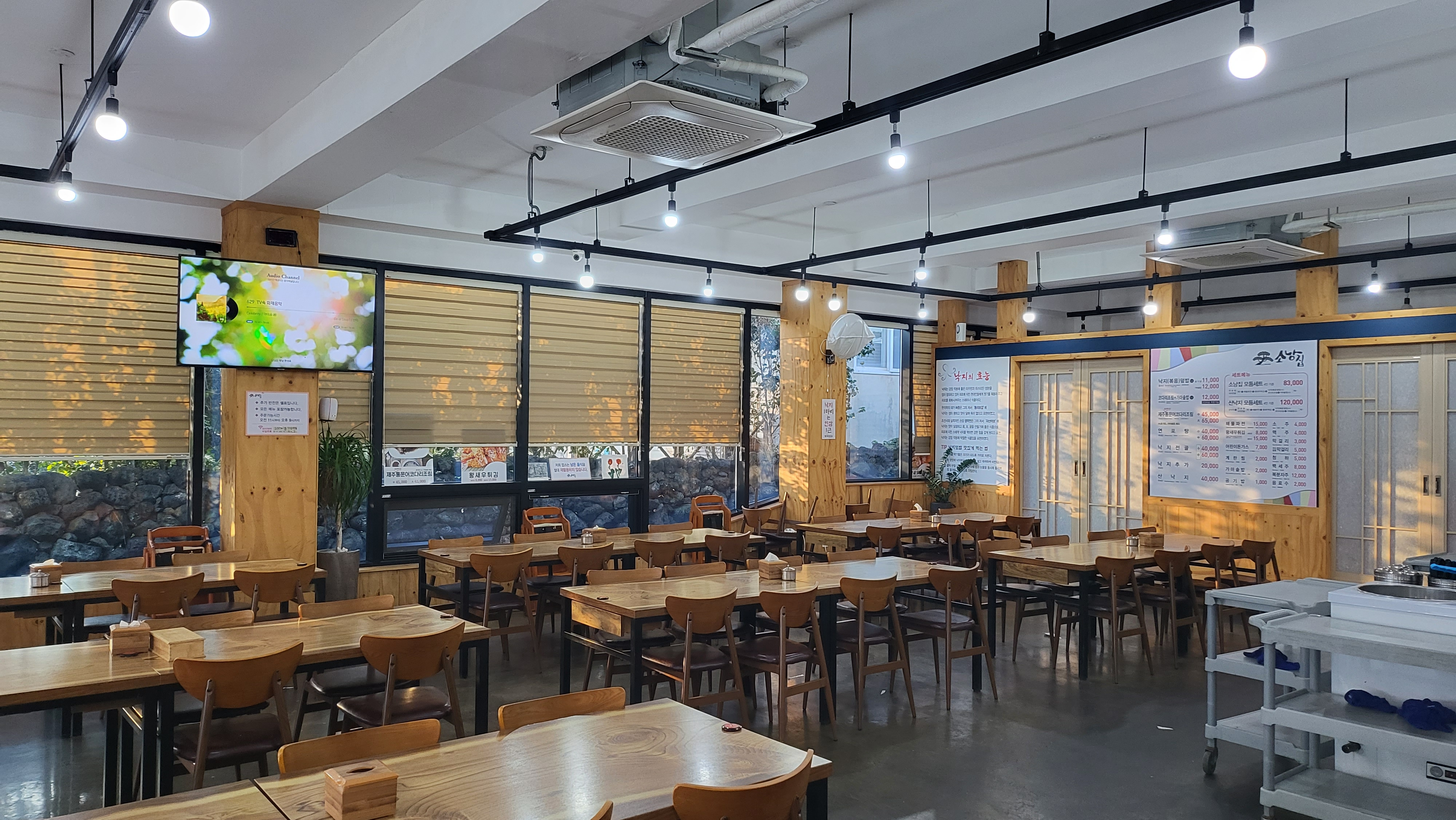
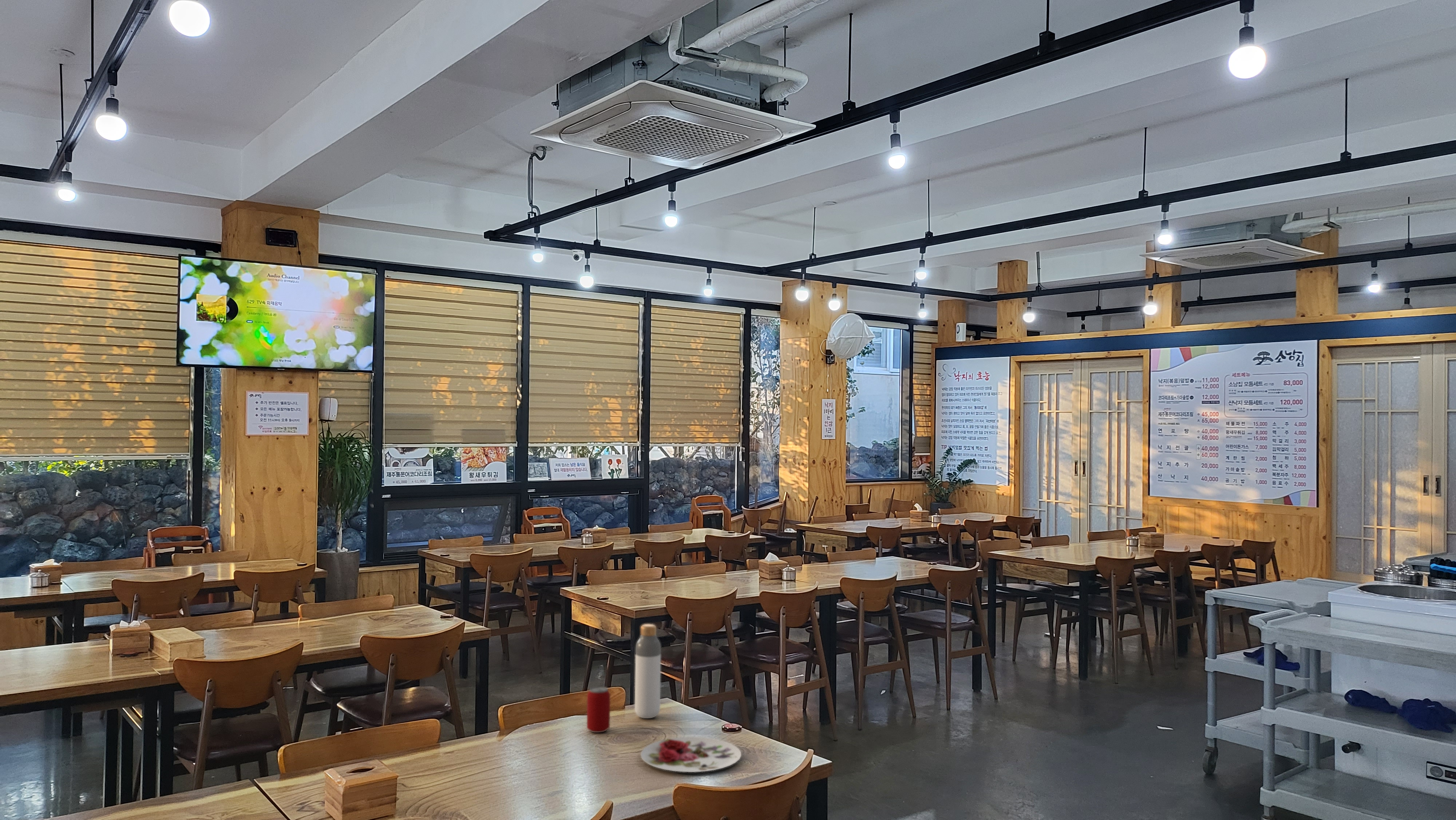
+ beverage can (598, 709)
+ bottle (648, 670)
+ plate (691, 753)
